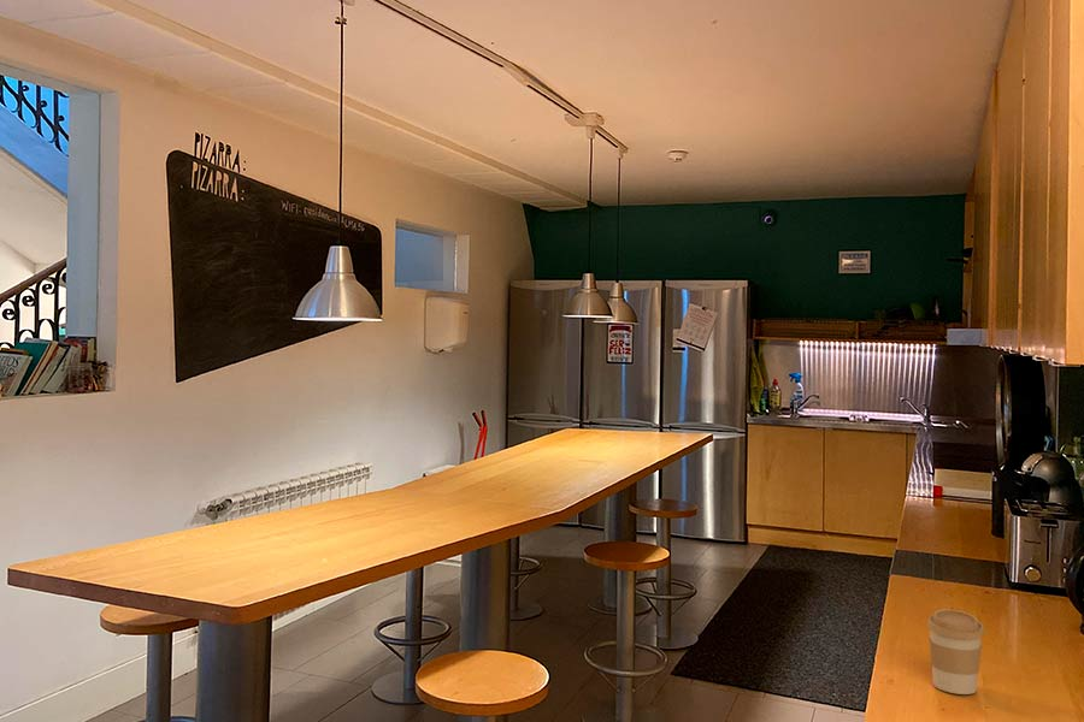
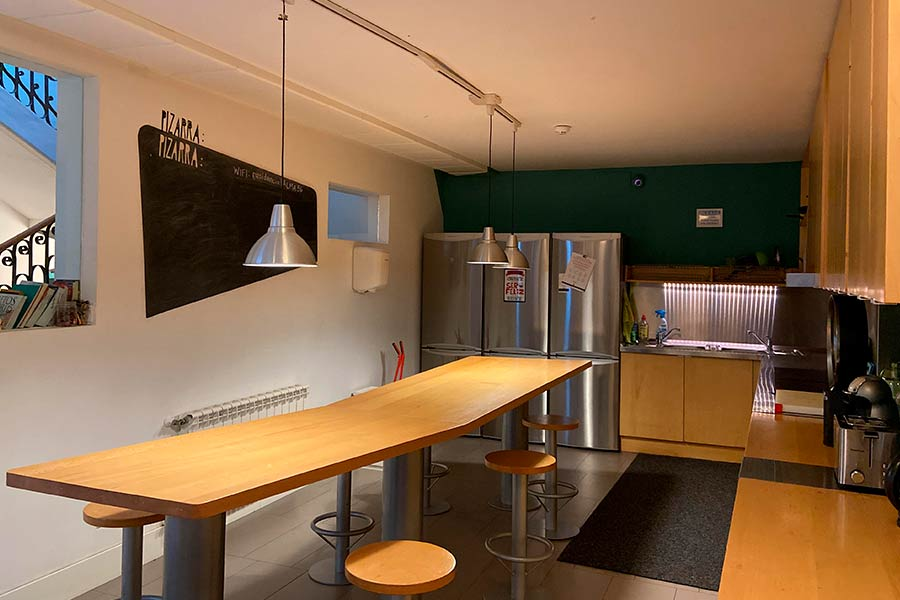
- coffee cup (954, 650)
